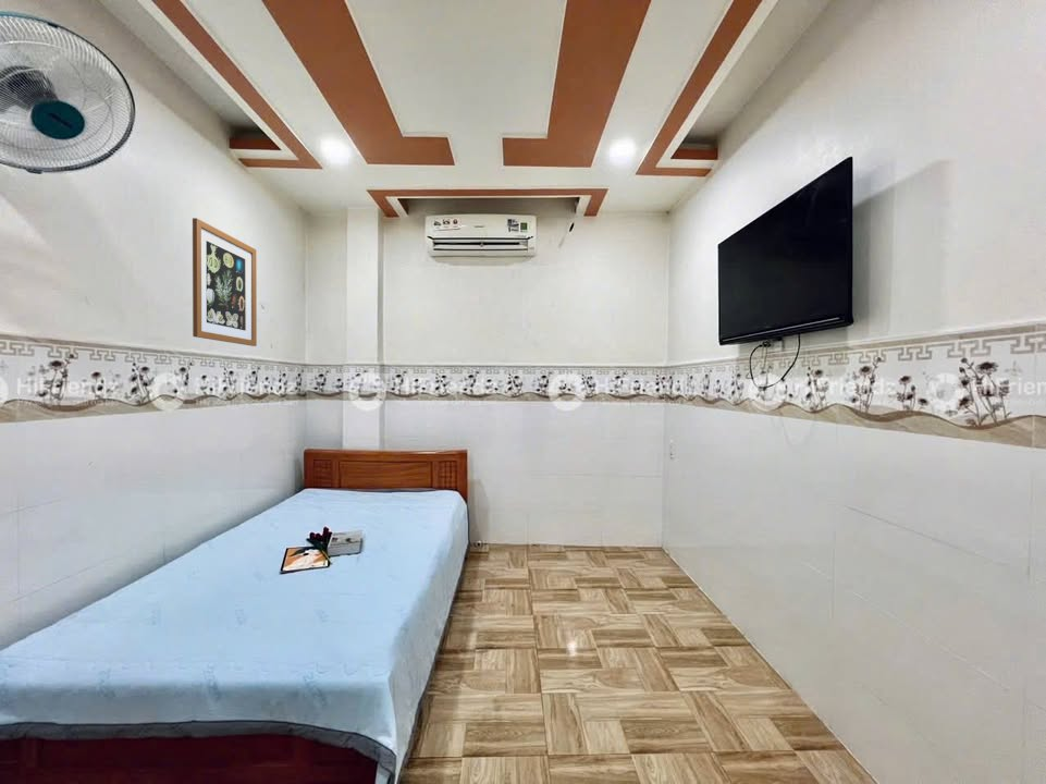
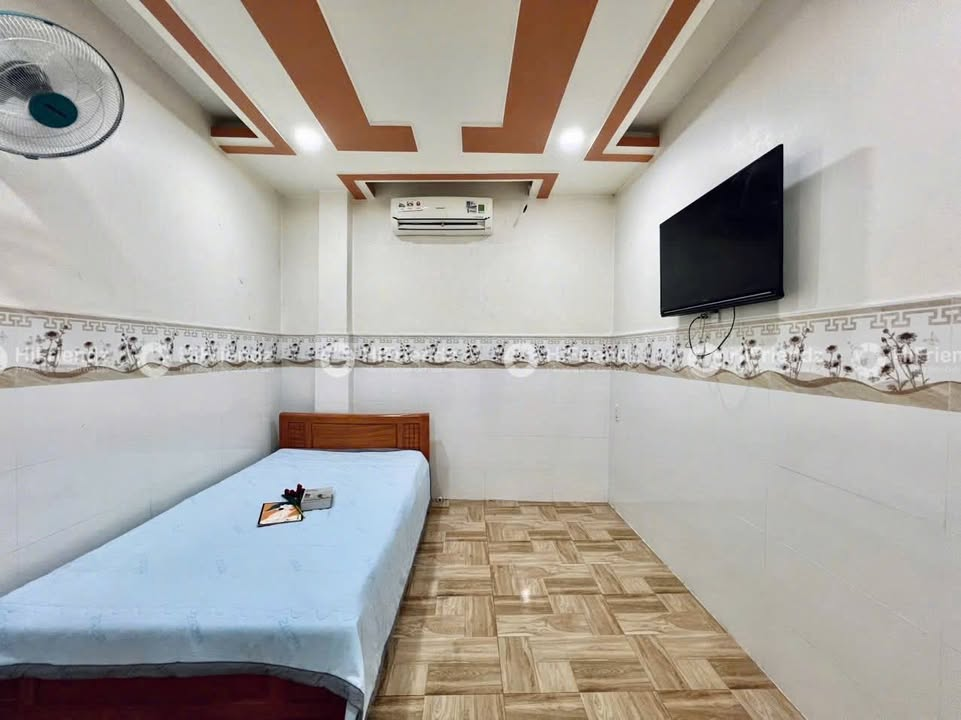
- wall art (227, 289)
